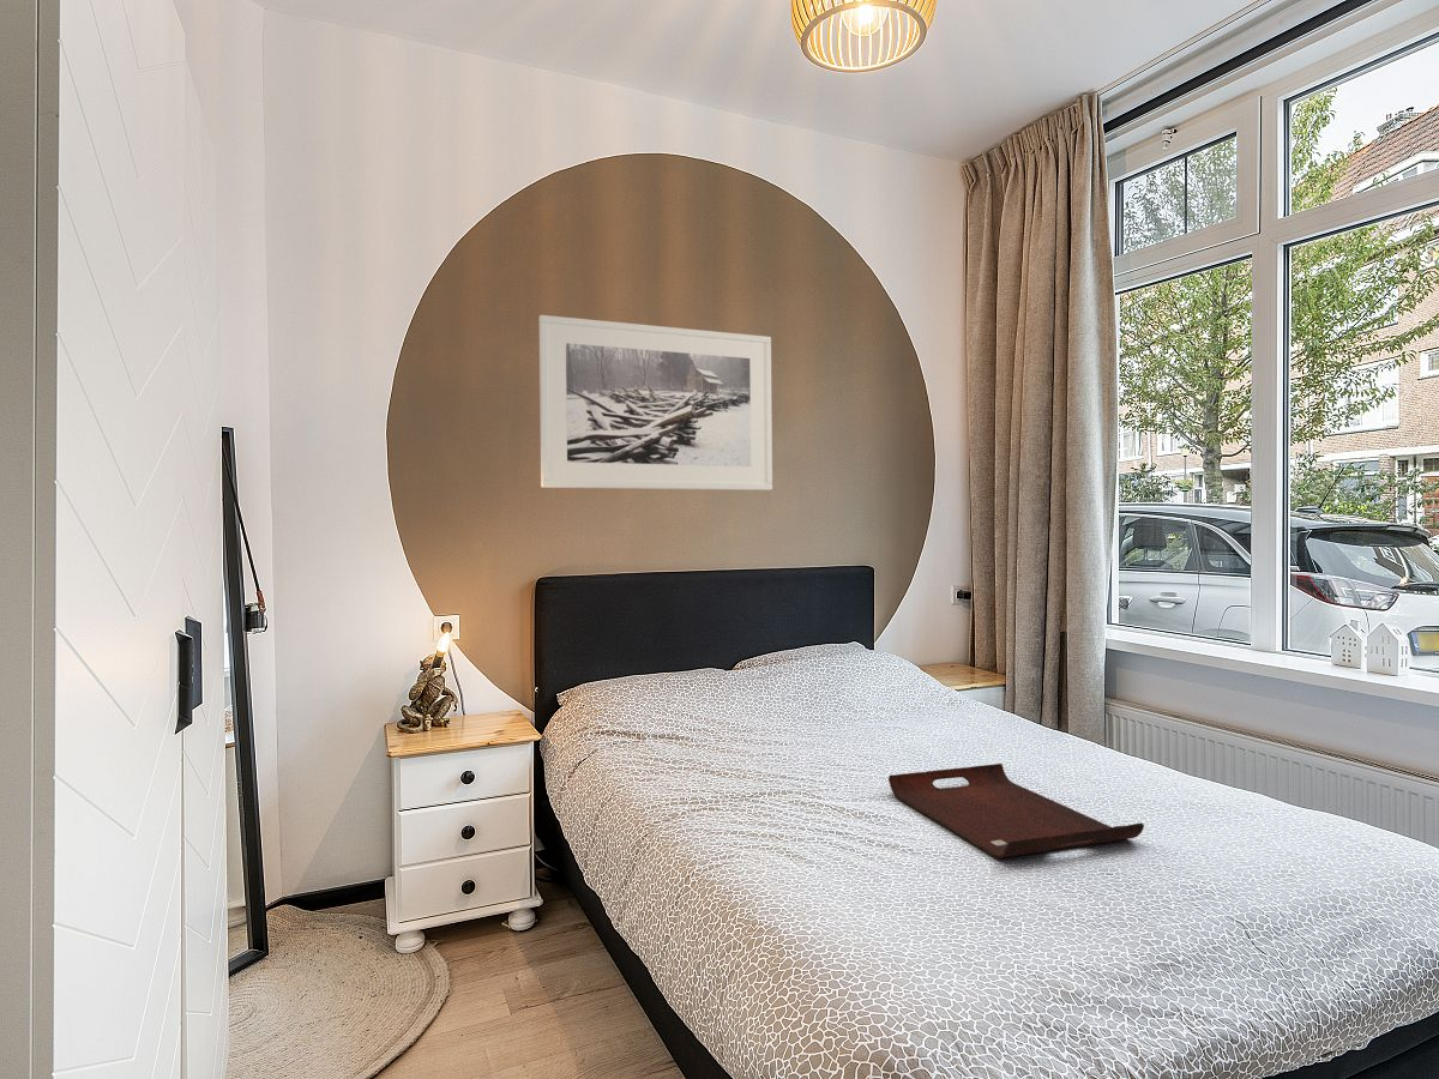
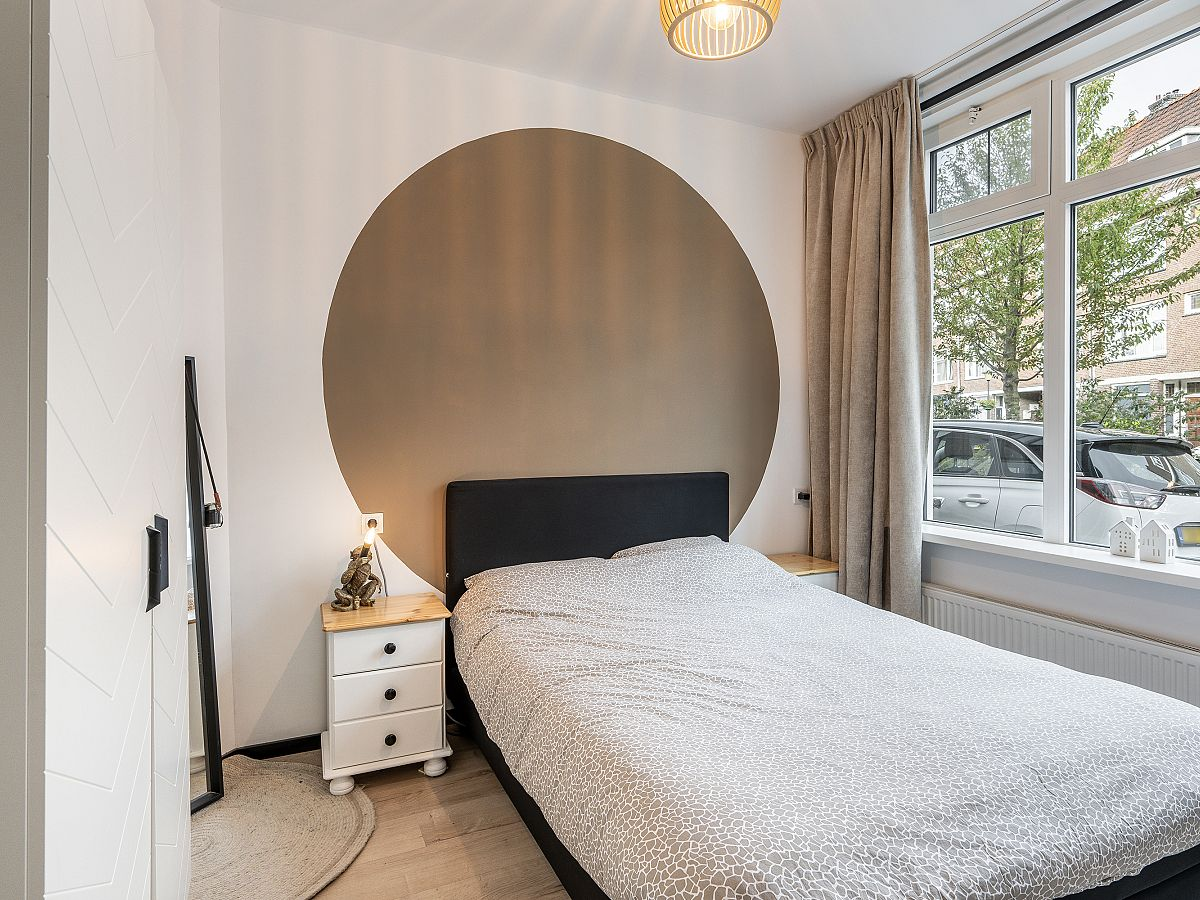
- serving tray (1004, 806)
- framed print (662, 408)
